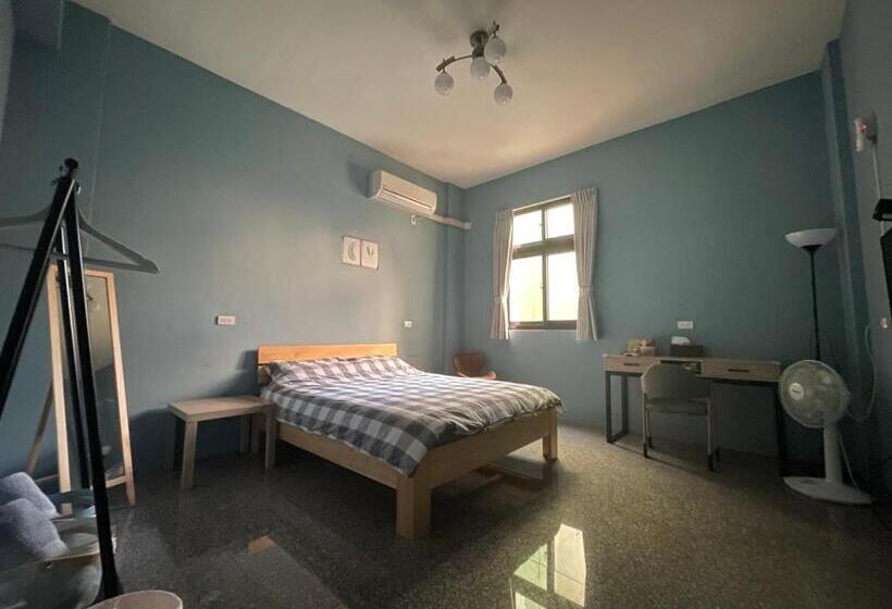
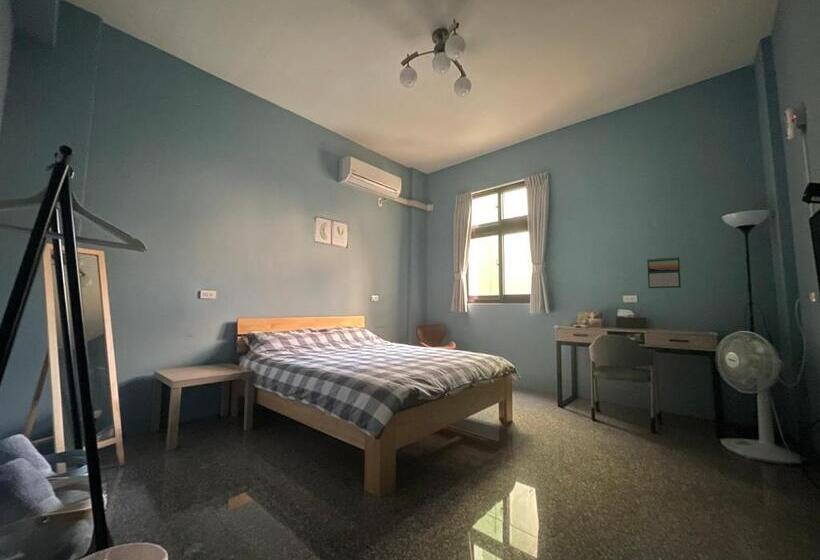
+ calendar (663, 272)
